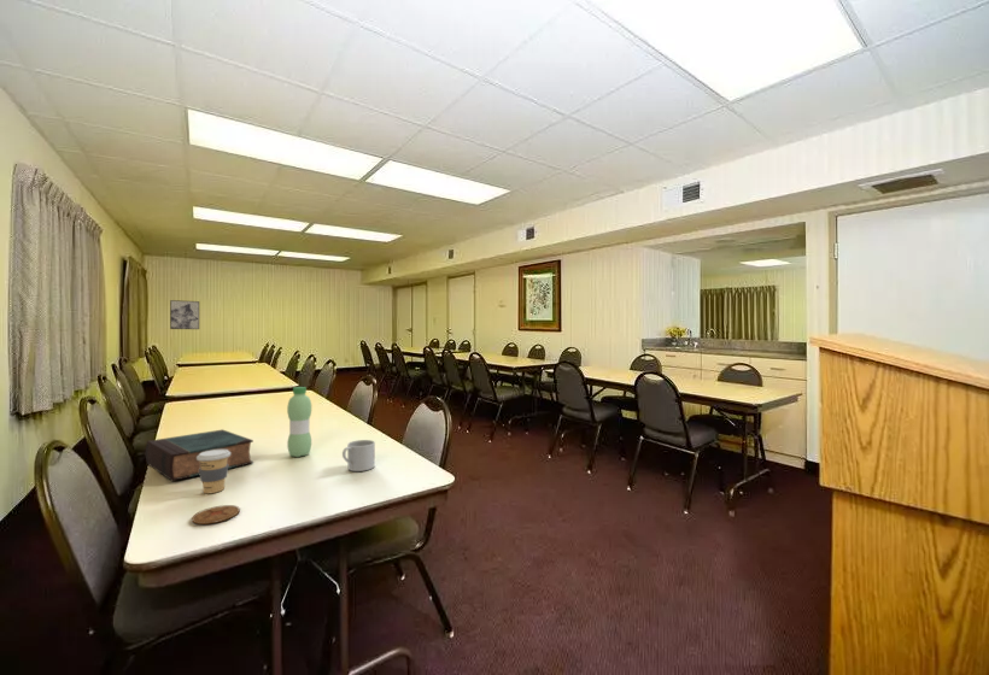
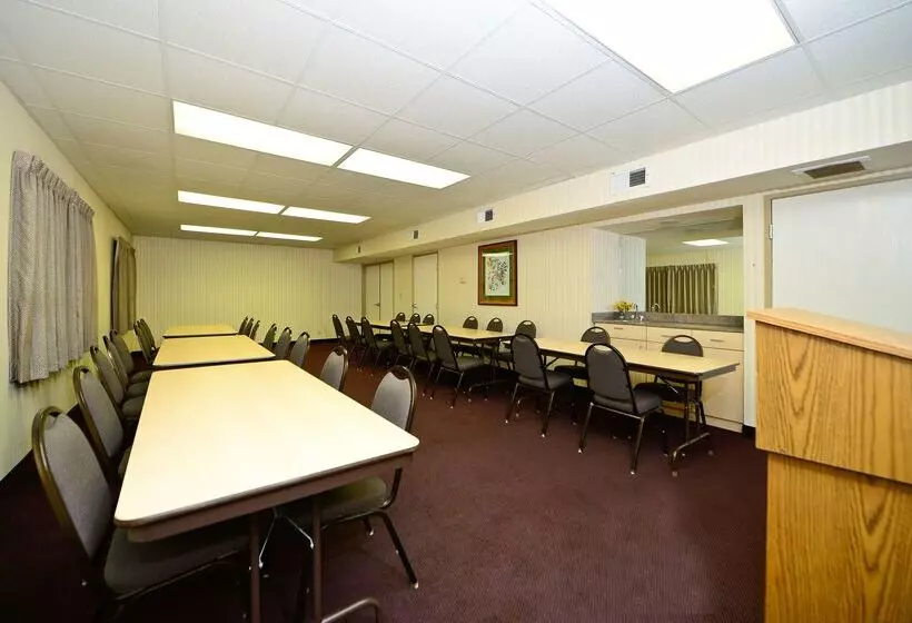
- coffee cup (213, 471)
- wall art (185, 315)
- water bottle (299, 421)
- mug (357, 456)
- coaster (216, 513)
- book (199, 452)
